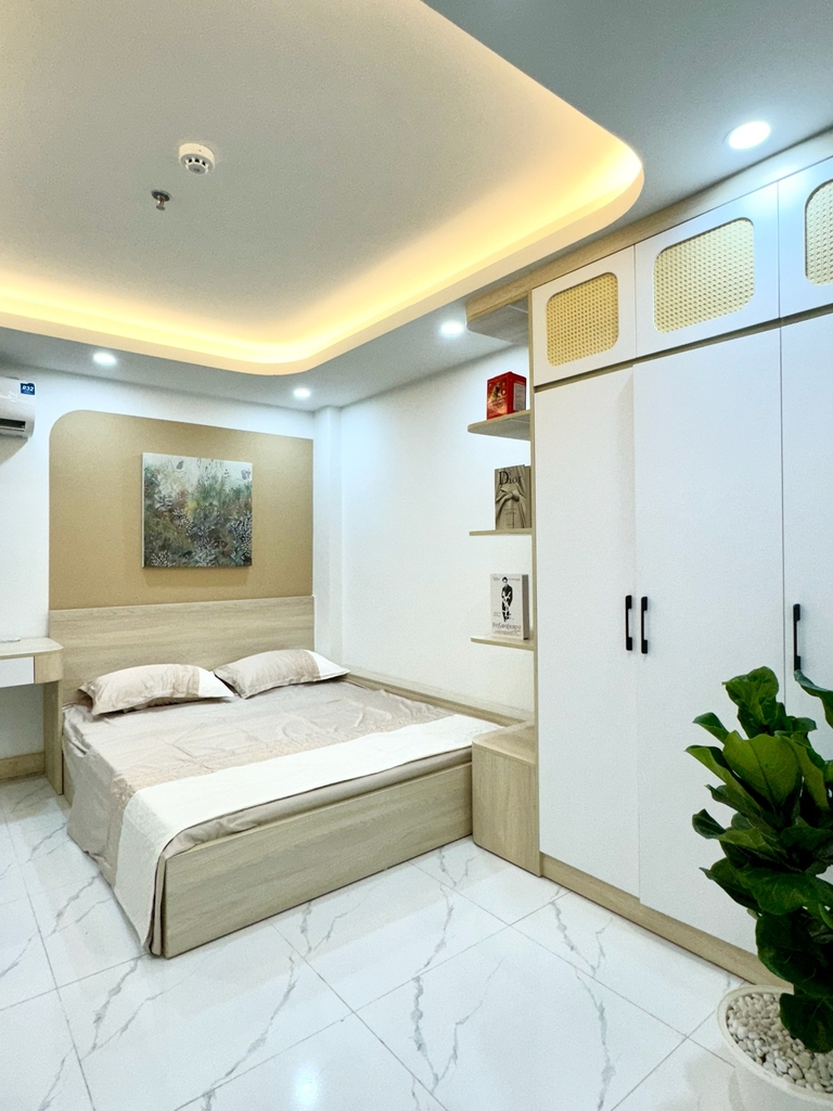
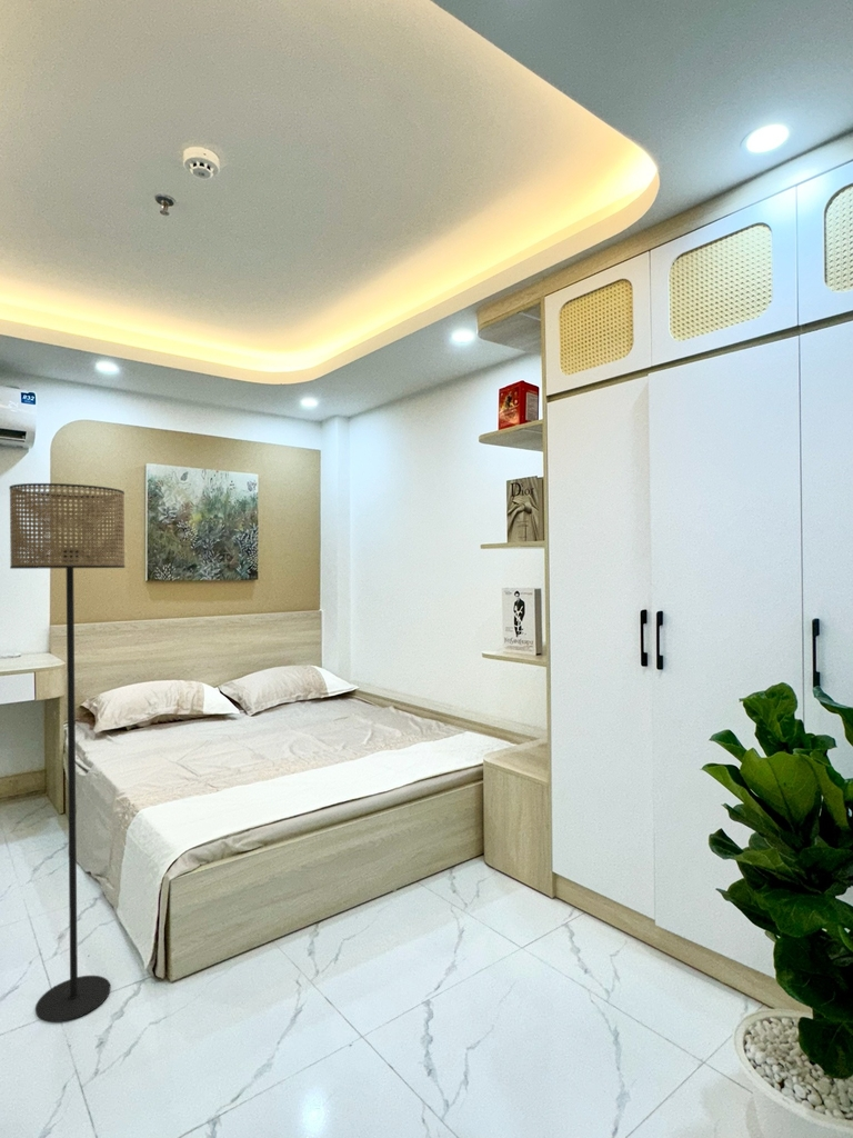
+ floor lamp (71, 745)
